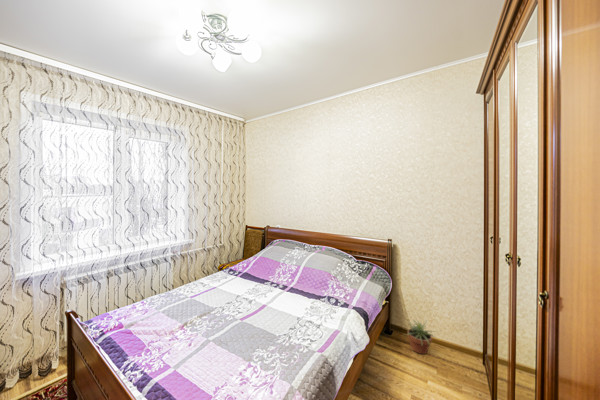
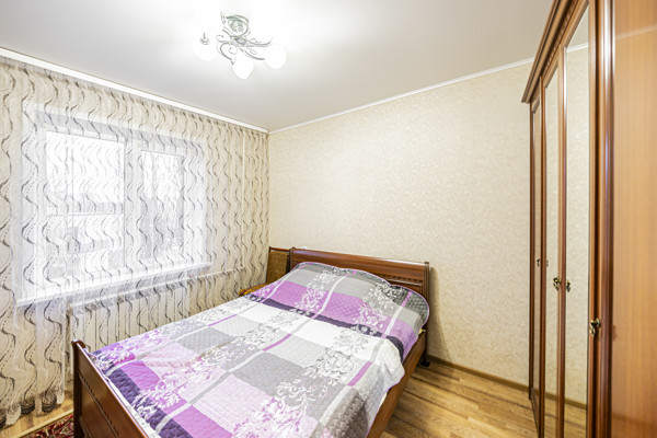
- potted plant (420, 335)
